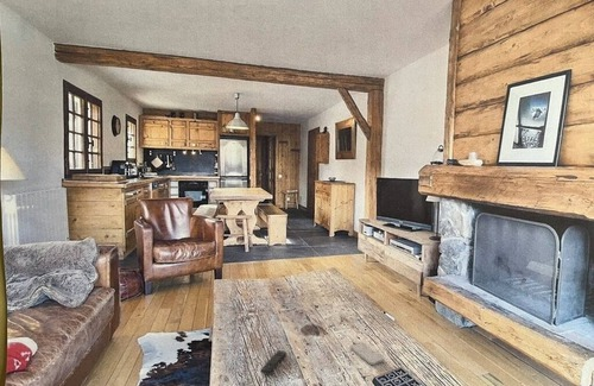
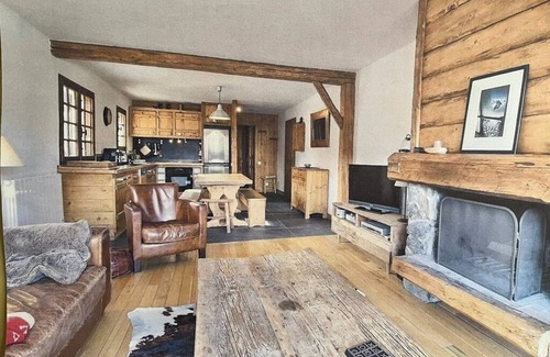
- smartphone (366, 353)
- remote control (274, 360)
